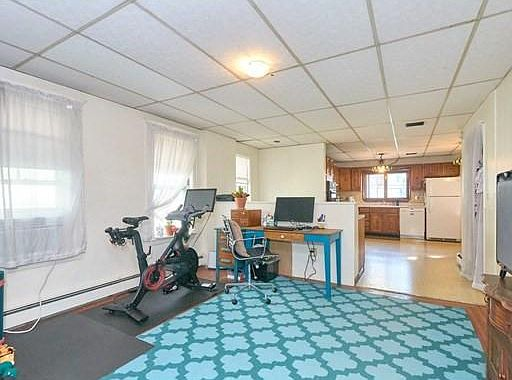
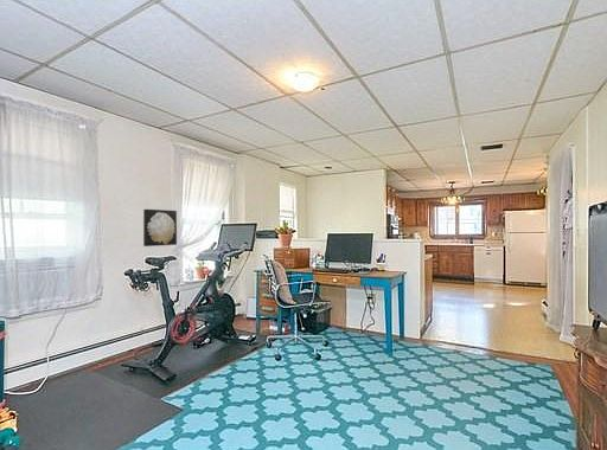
+ wall art (160, 227)
